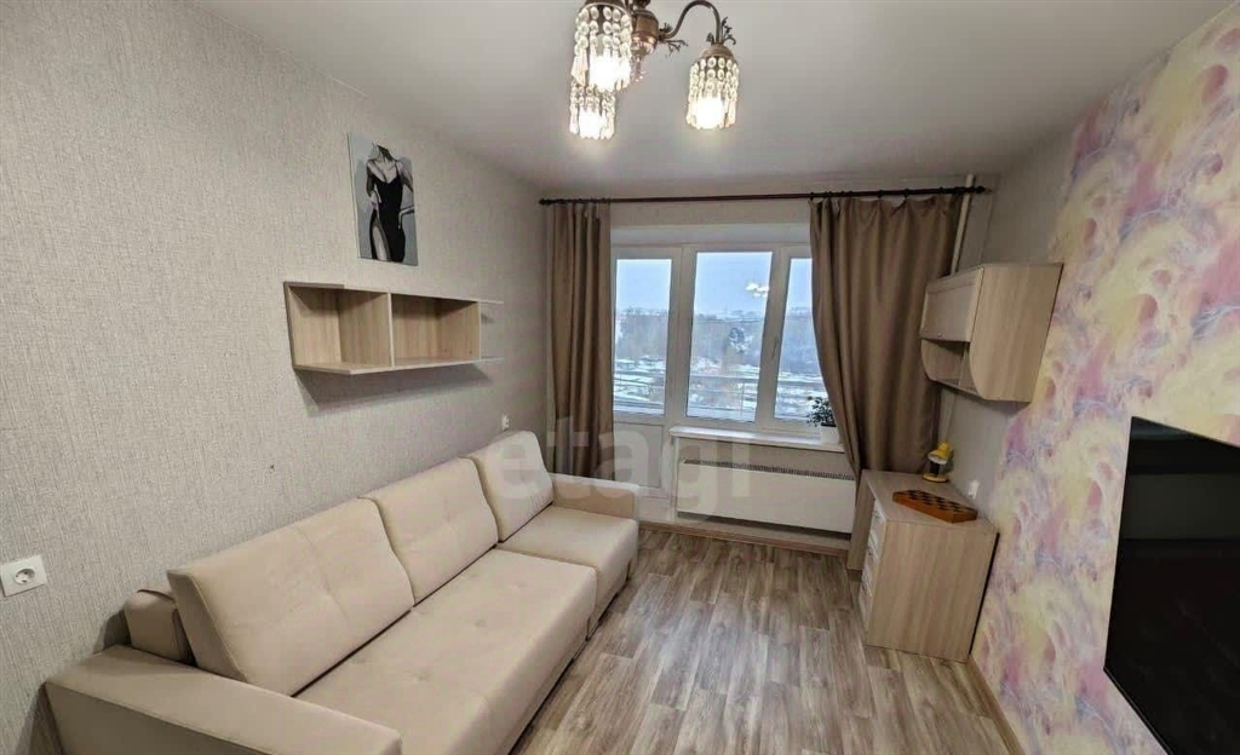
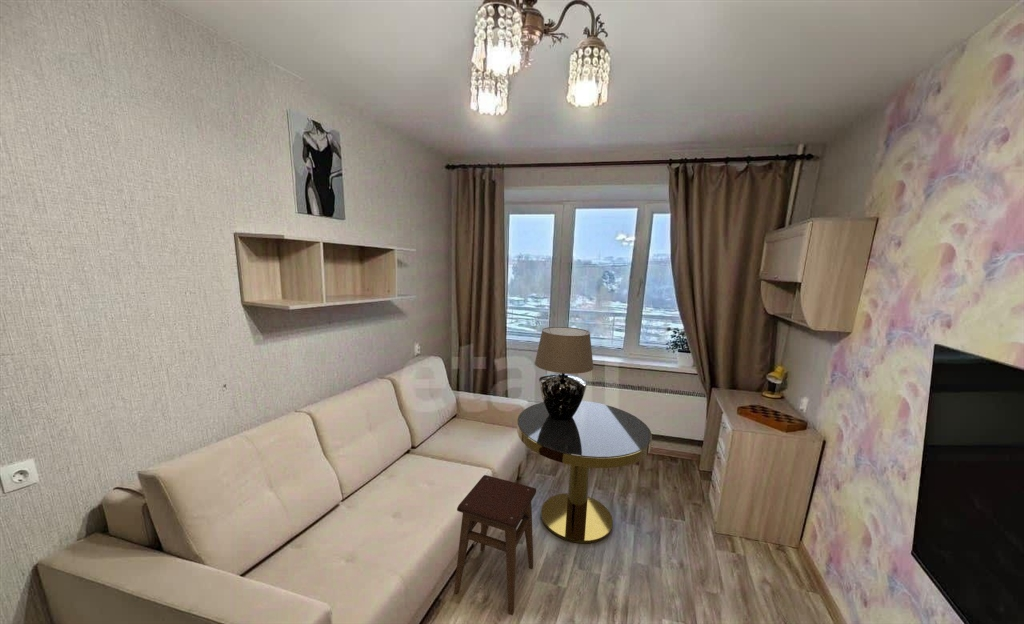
+ side table (579, 471)
+ stool (497, 539)
+ table lamp (563, 373)
